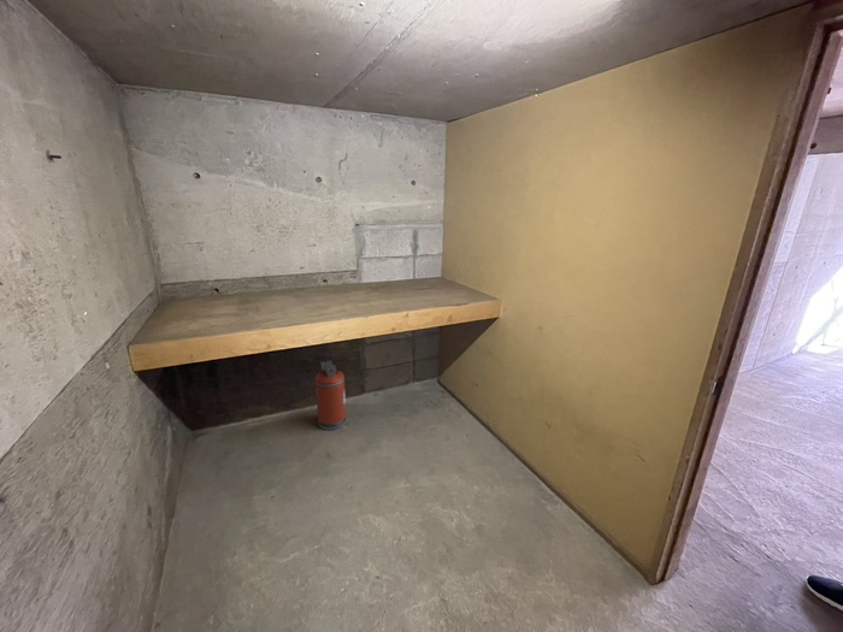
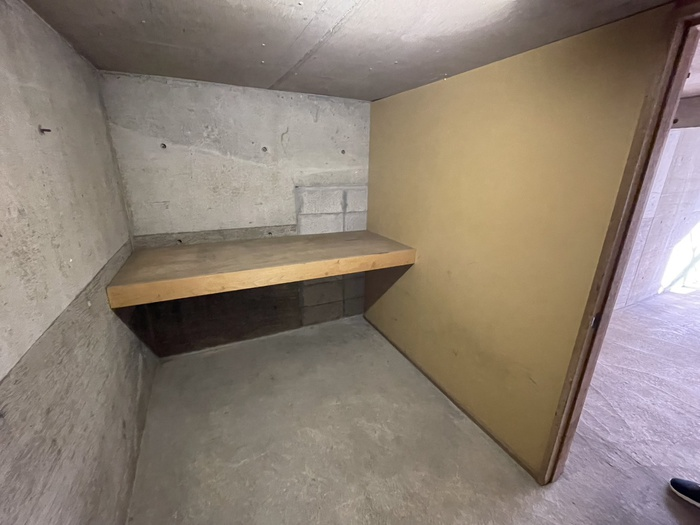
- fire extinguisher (329, 391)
